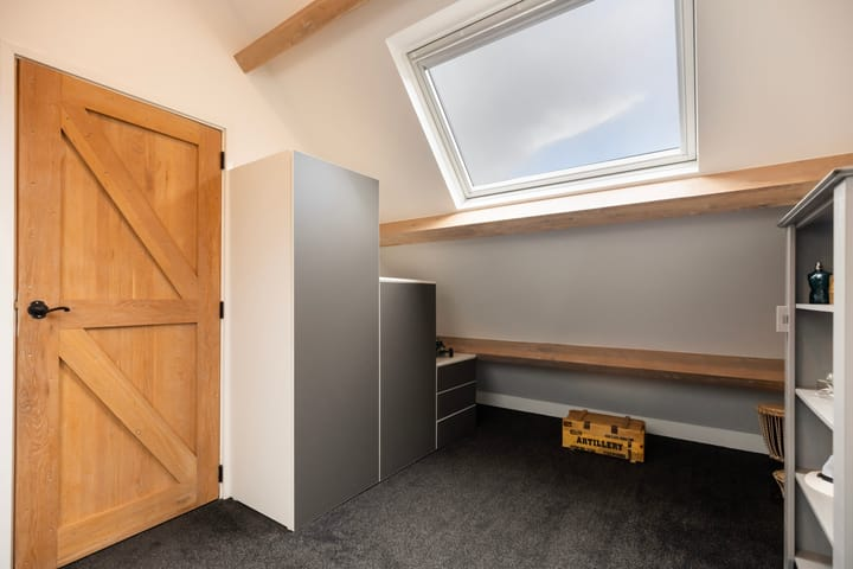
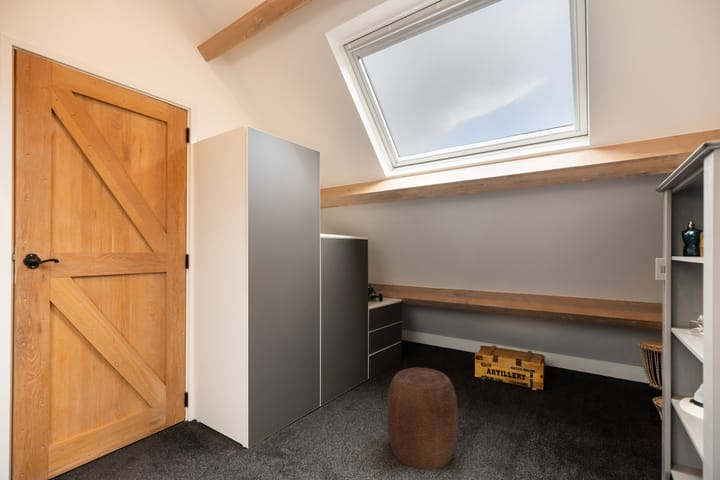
+ stool (421, 413)
